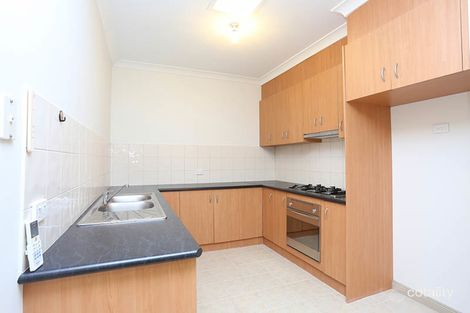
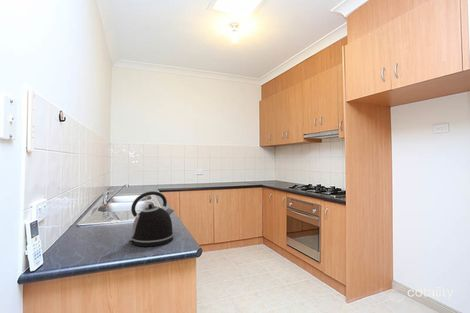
+ kettle (152, 215)
